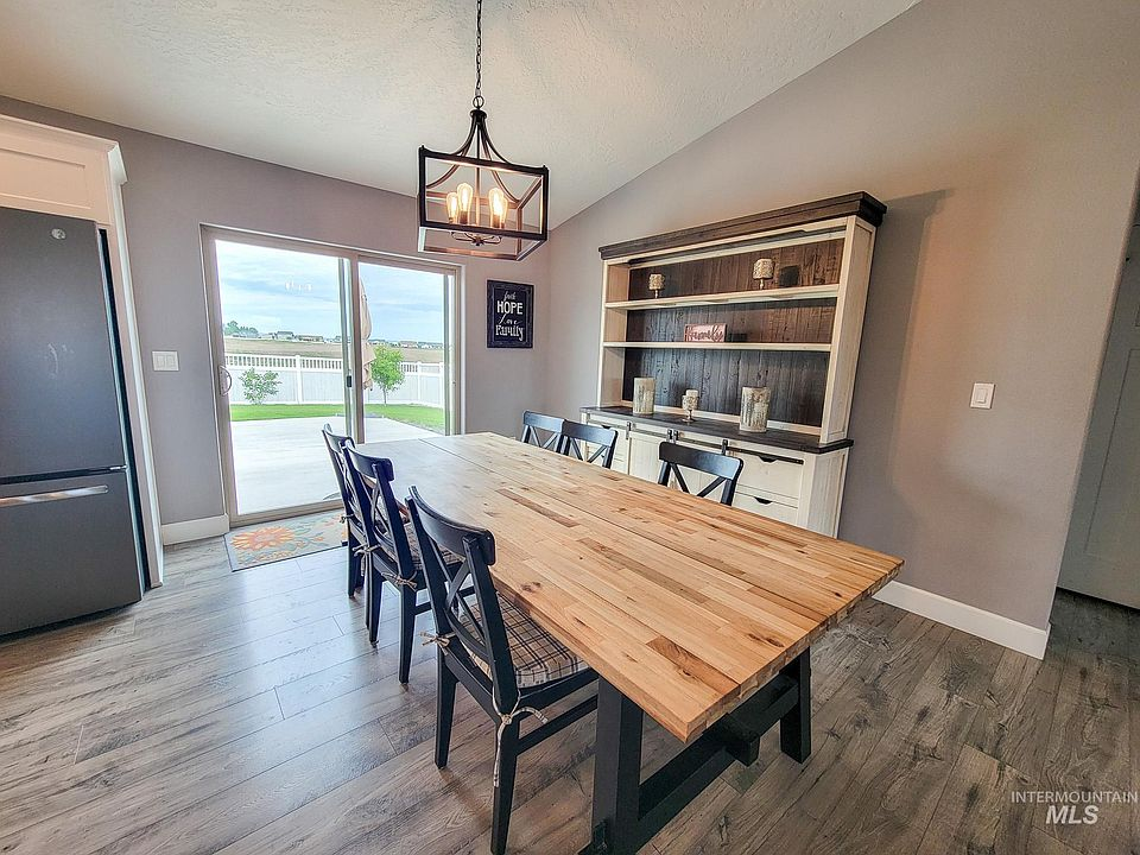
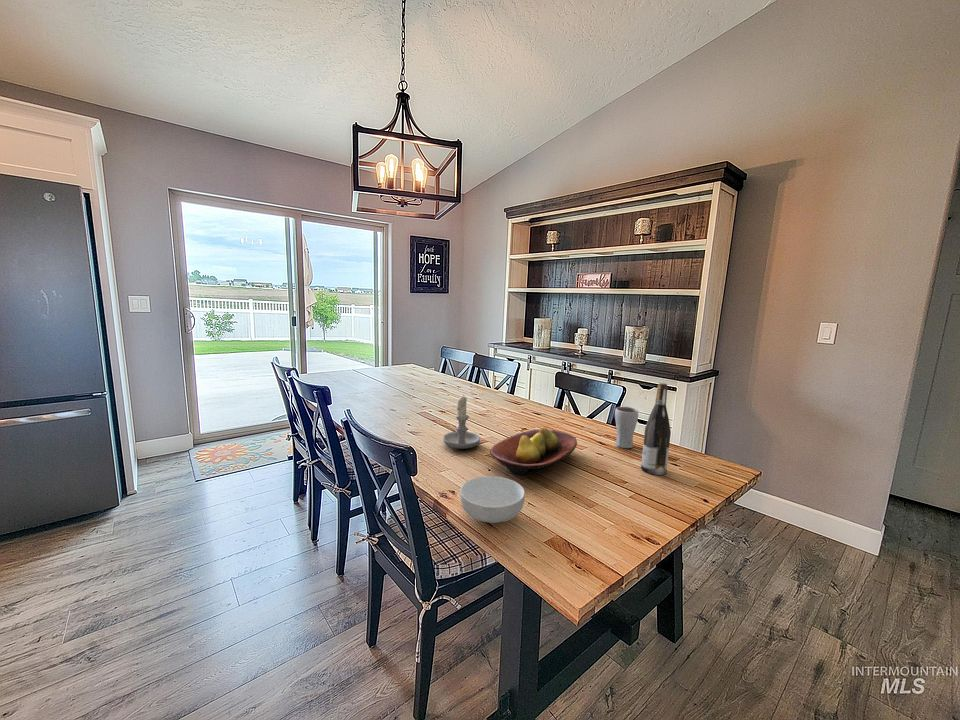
+ fruit bowl (535, 446)
+ candle (462, 419)
+ cereal bowl (492, 502)
+ wine bottle (658, 427)
+ drinking glass (625, 427)
